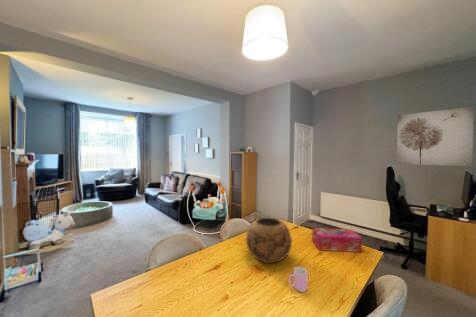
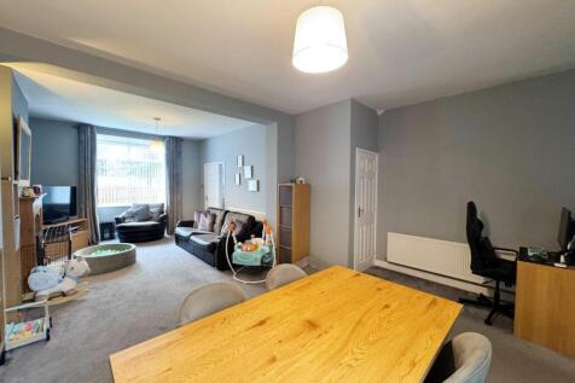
- cup (297, 279)
- tissue box (335, 239)
- decorative bowl (268, 239)
- wall art (431, 138)
